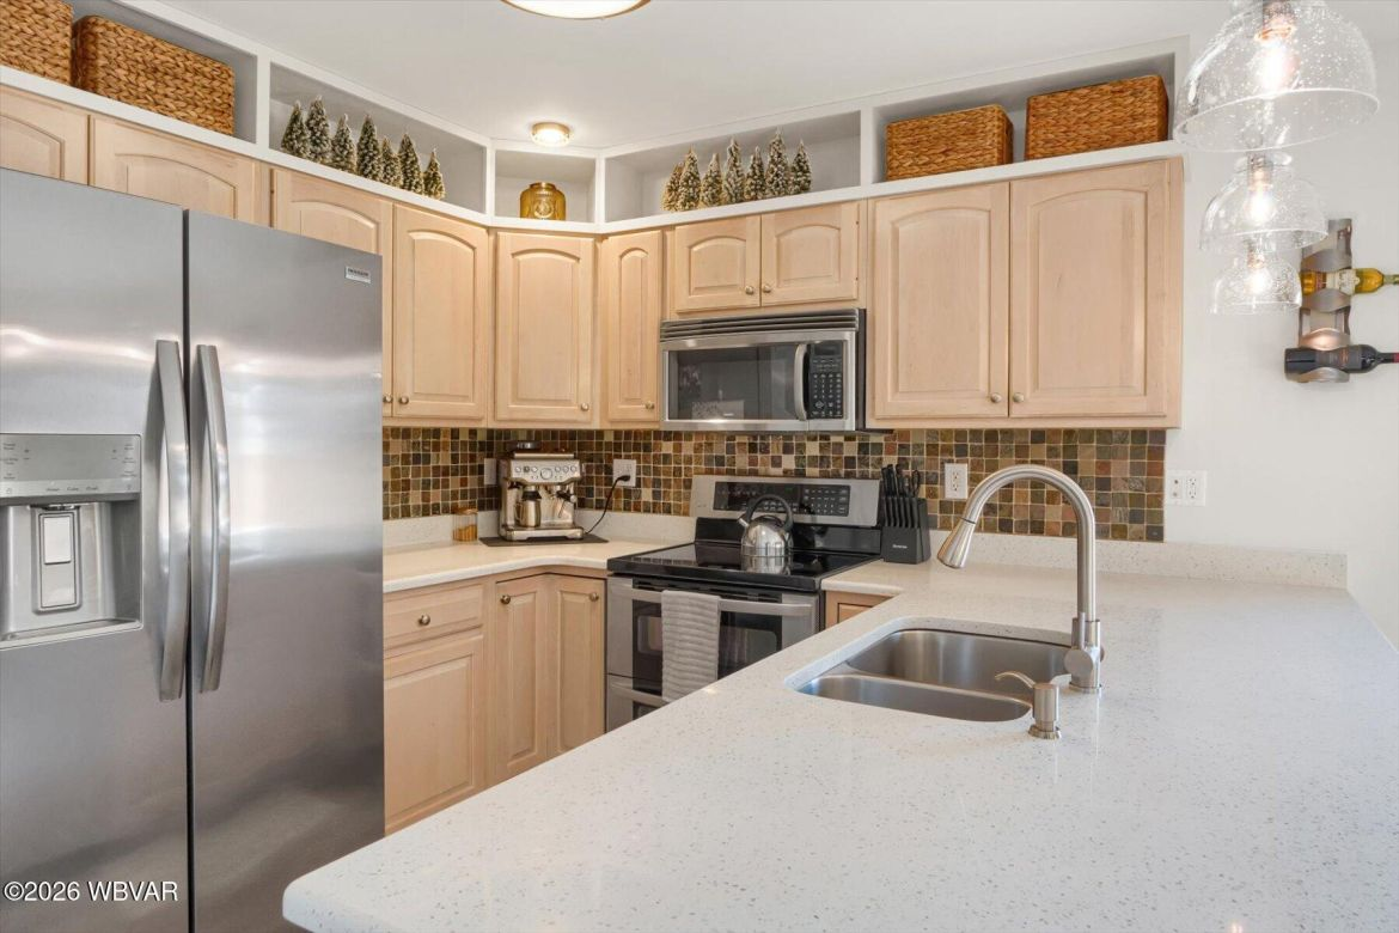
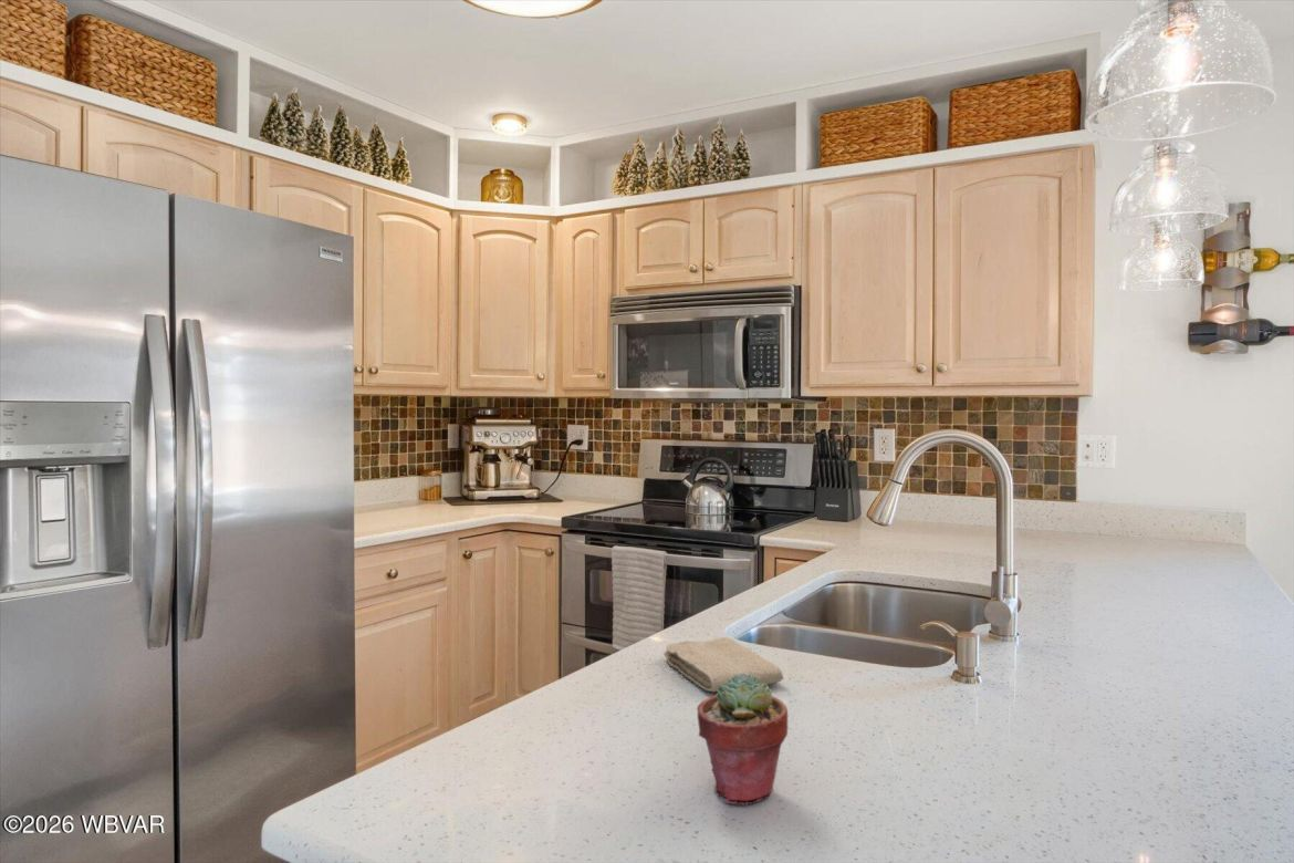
+ potted succulent (742, 731)
+ washcloth (719, 661)
